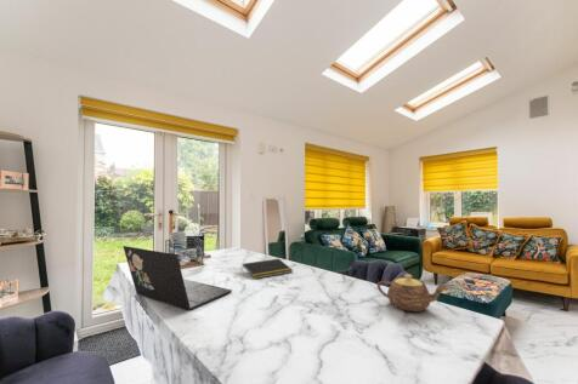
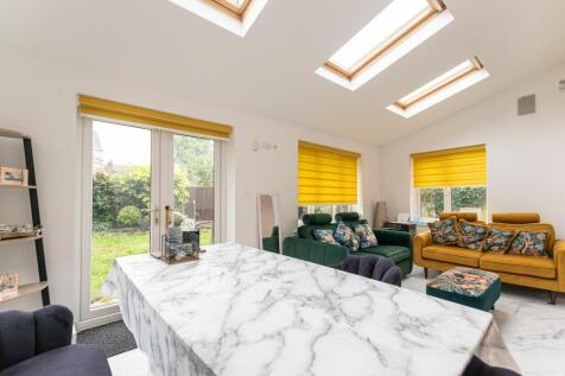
- notepad (267, 268)
- teapot (410, 291)
- laptop (178, 269)
